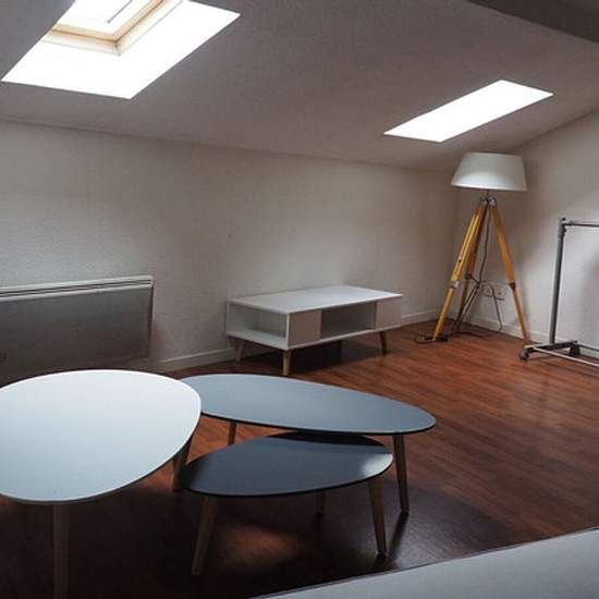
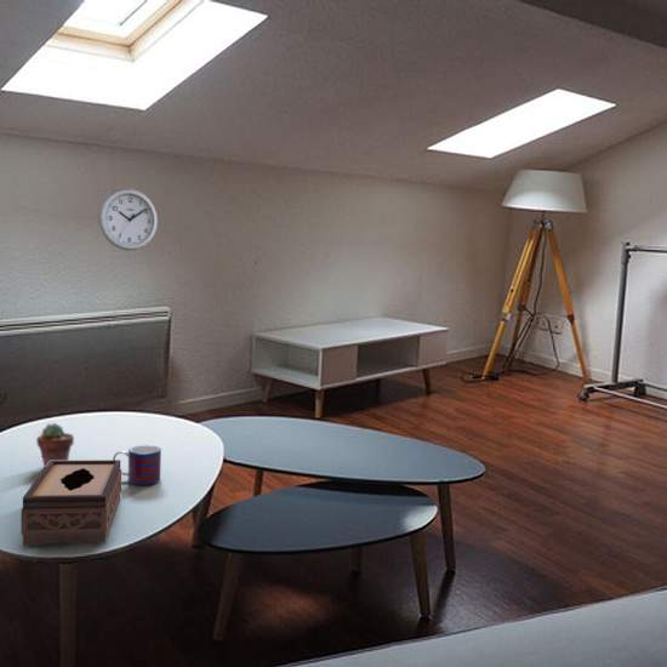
+ potted succulent (55, 445)
+ mug (136, 464)
+ tissue box (75, 498)
+ wall clock (129, 220)
